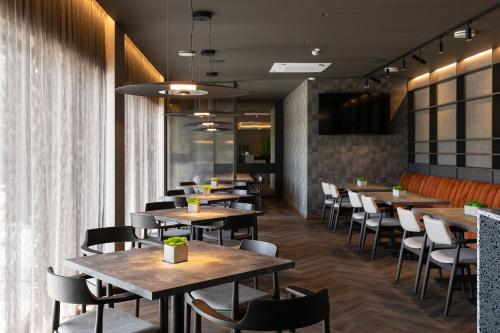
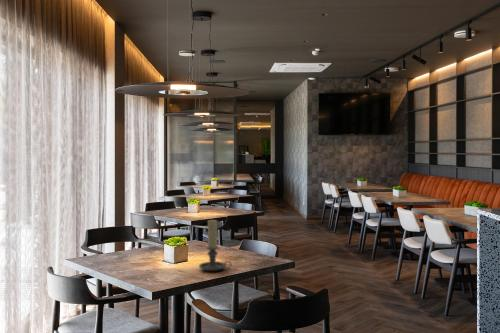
+ candle holder (215, 244)
